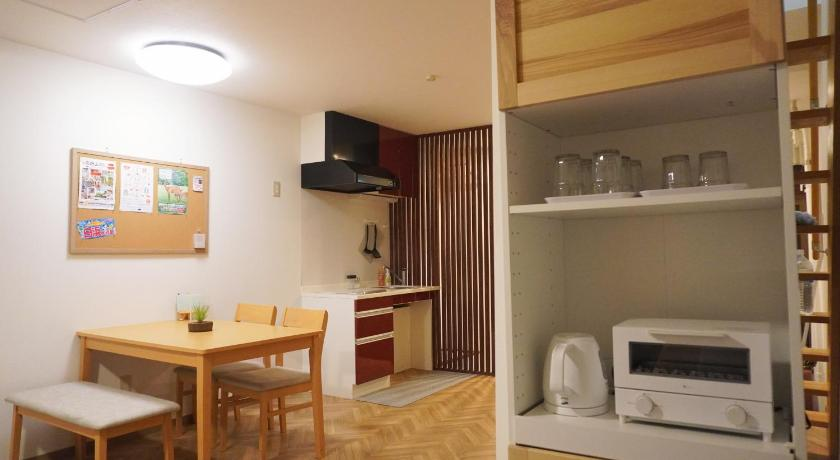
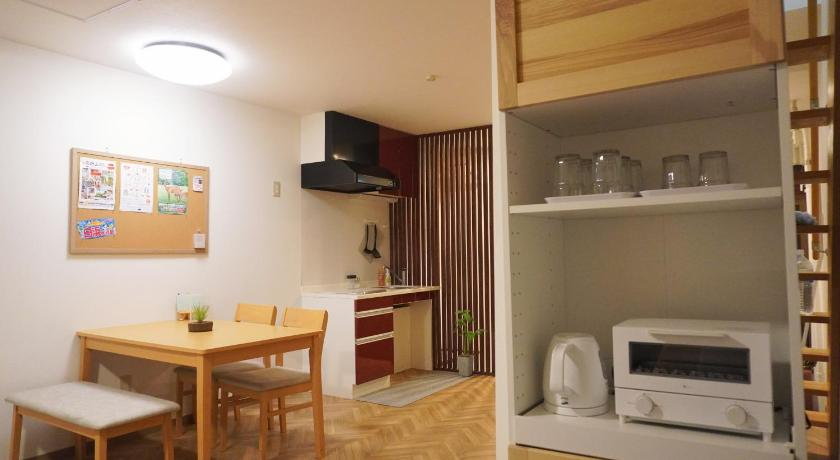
+ house plant (469, 342)
